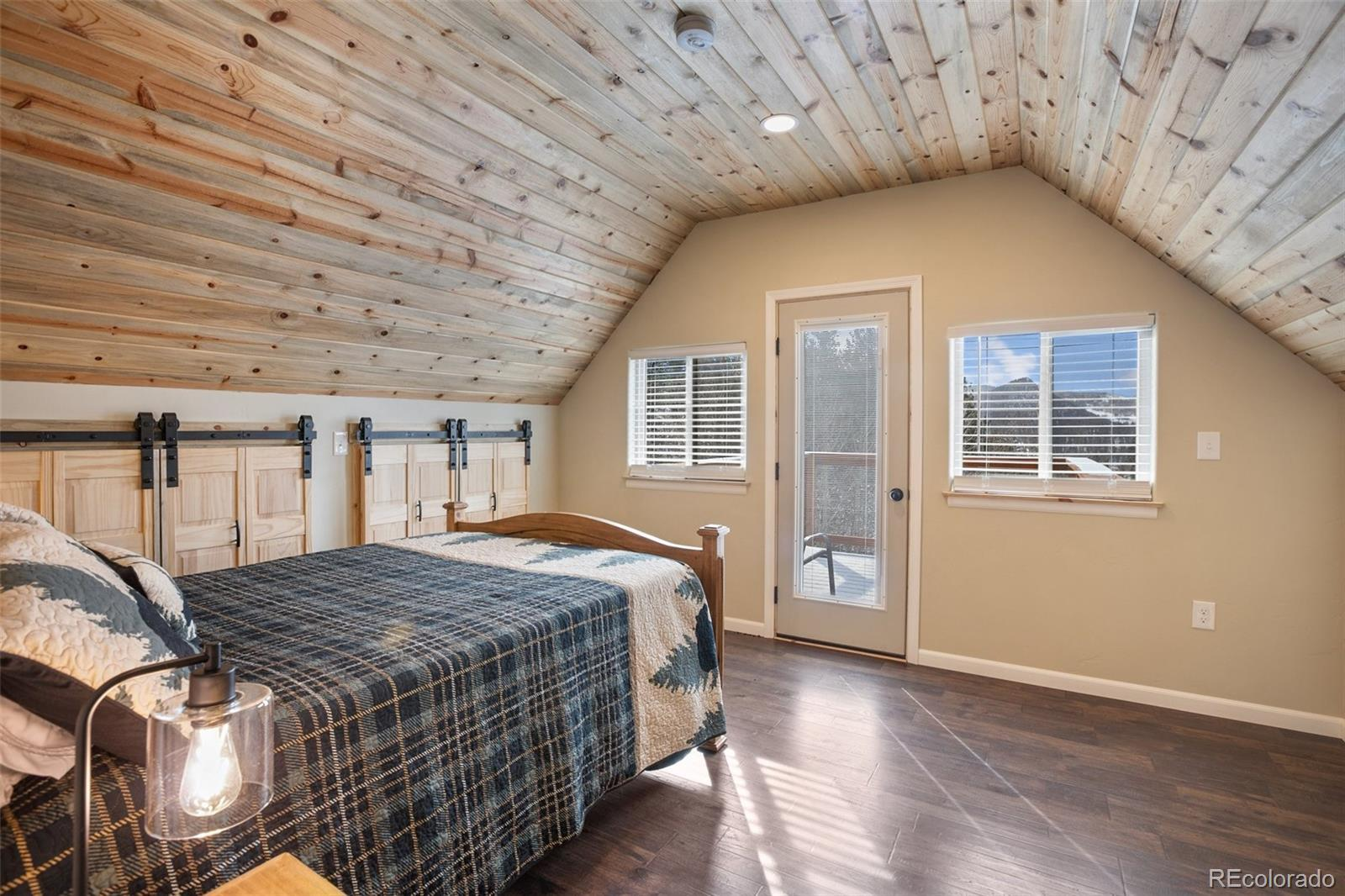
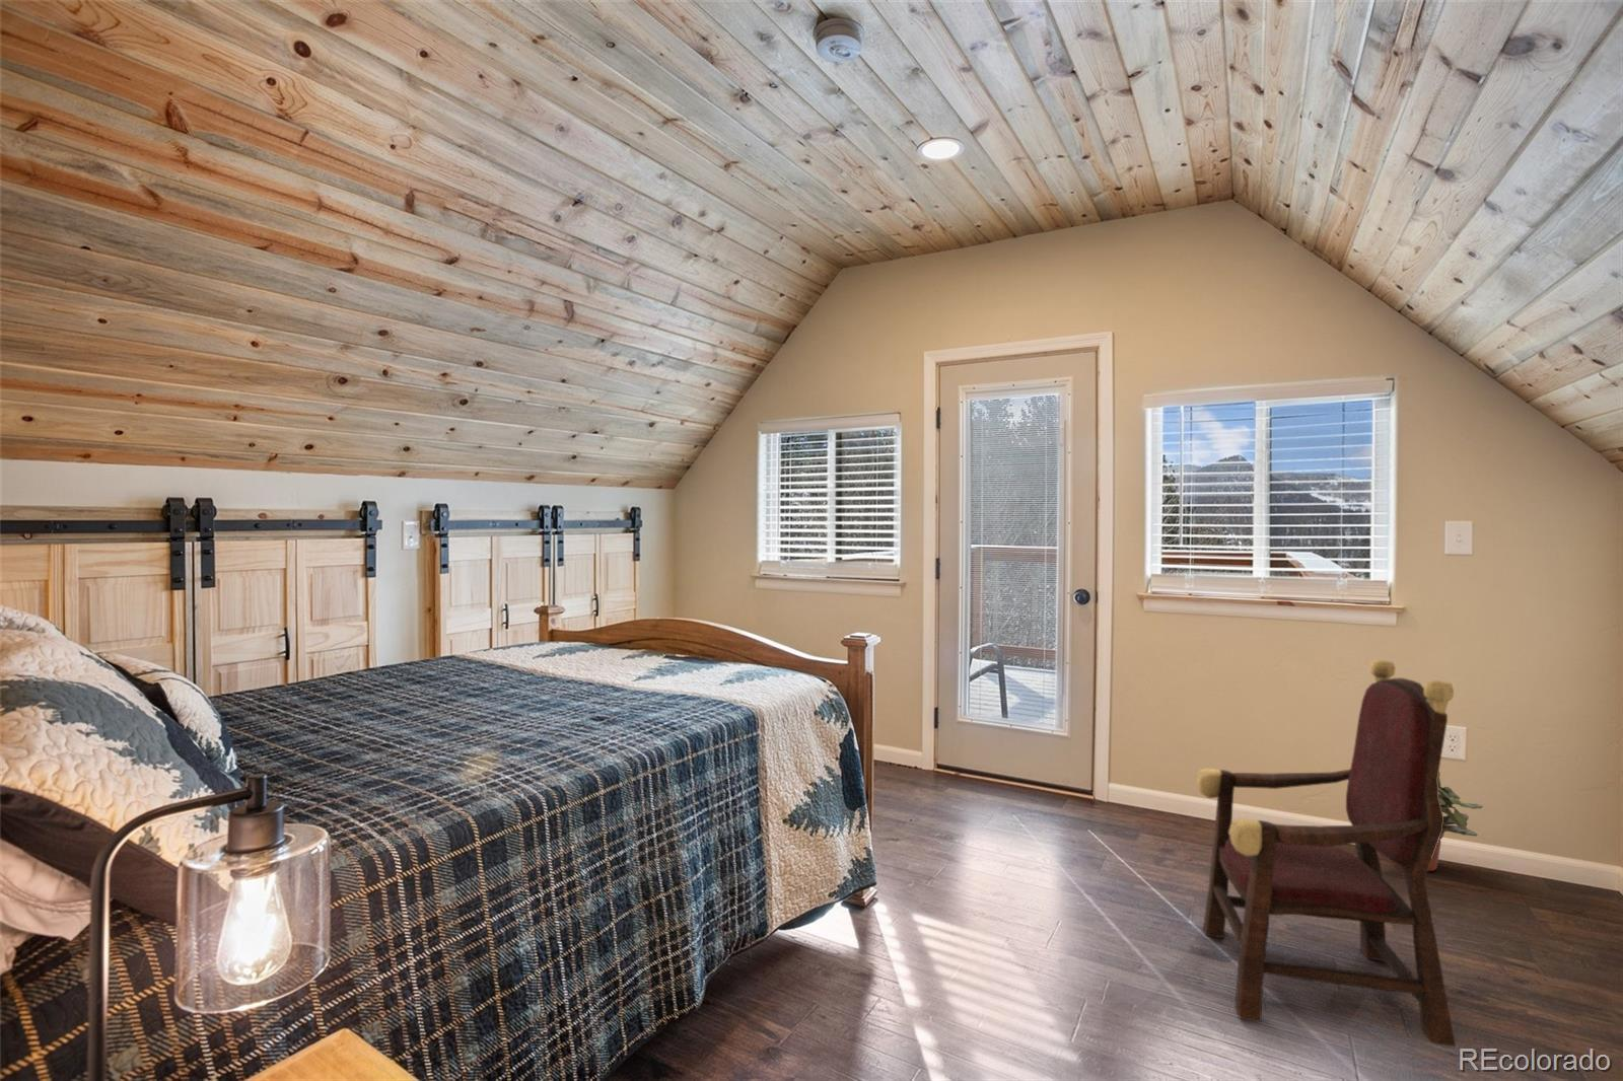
+ potted plant (1442, 811)
+ armchair (1313, 825)
